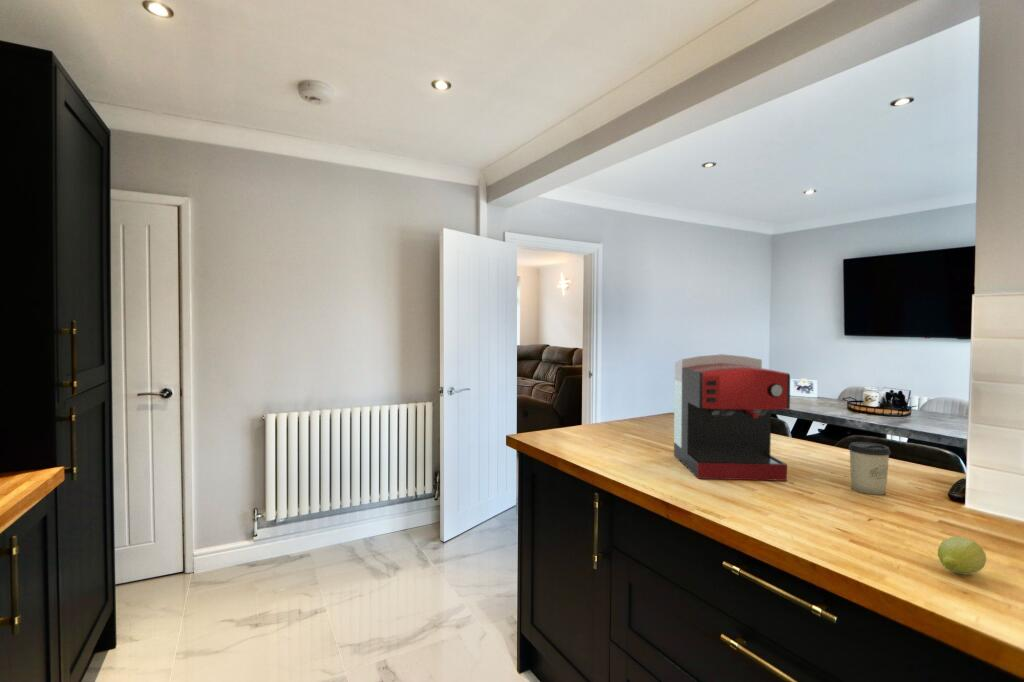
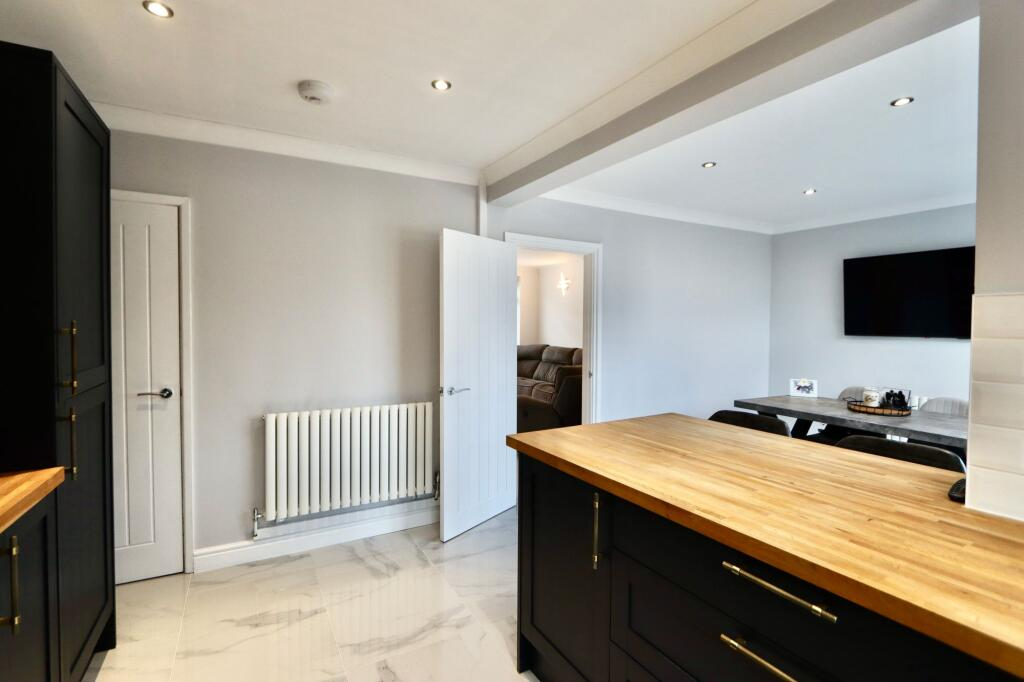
- fruit (960, 555)
- cup (868, 467)
- coffee maker (731, 413)
